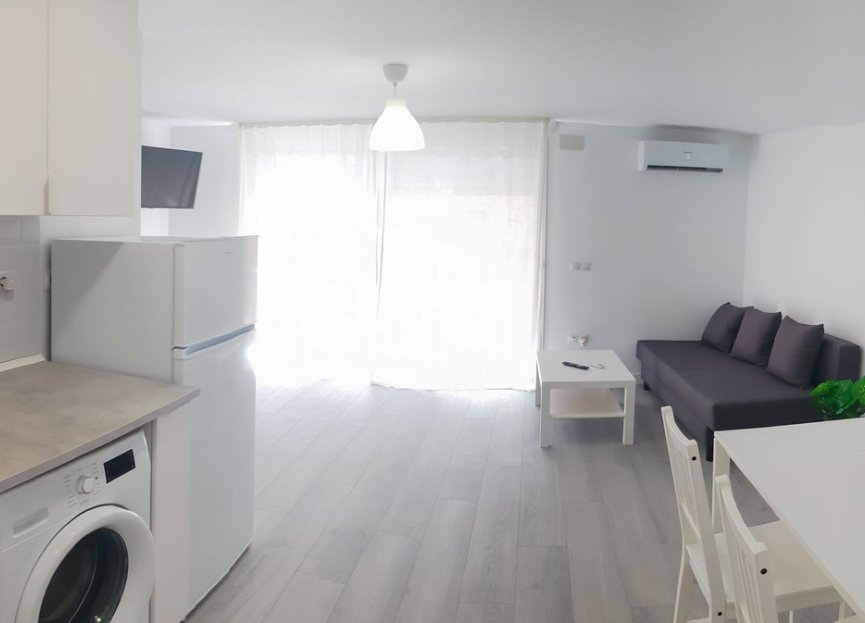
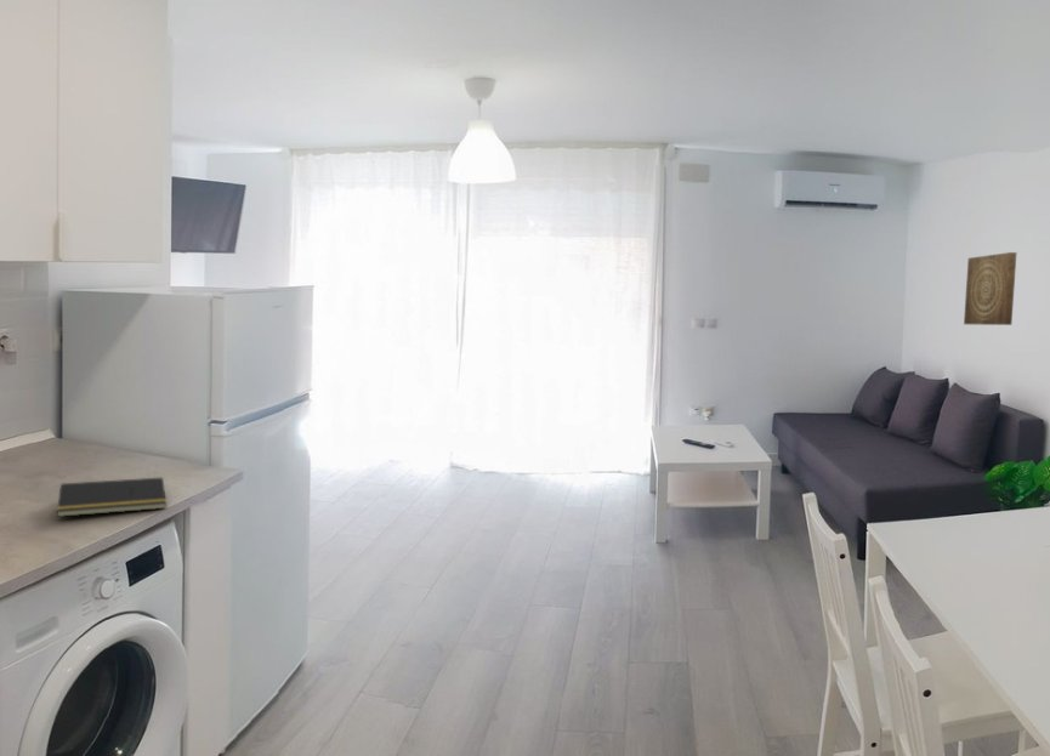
+ wall art (988, 290)
+ notepad (113, 495)
